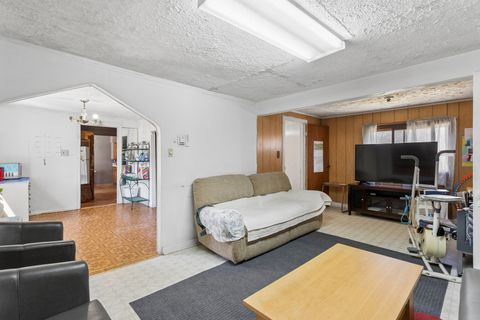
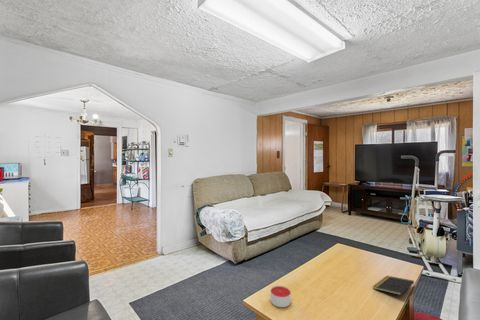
+ notepad (393, 284)
+ candle (280, 295)
